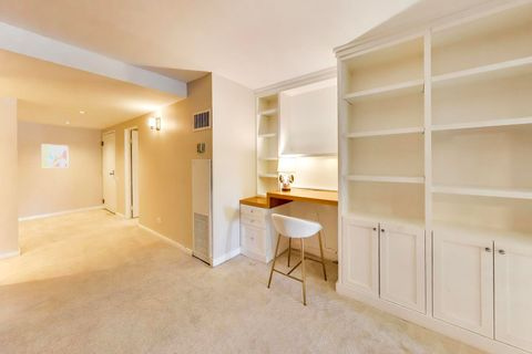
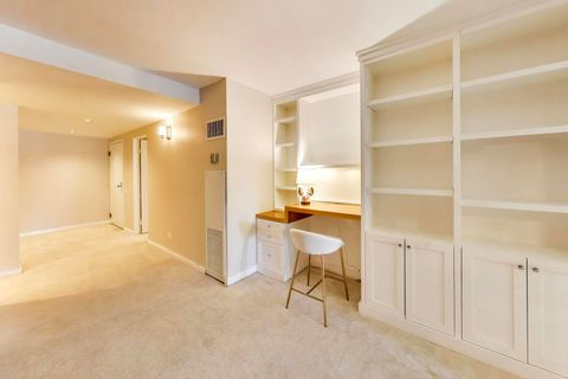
- wall art (55, 156)
